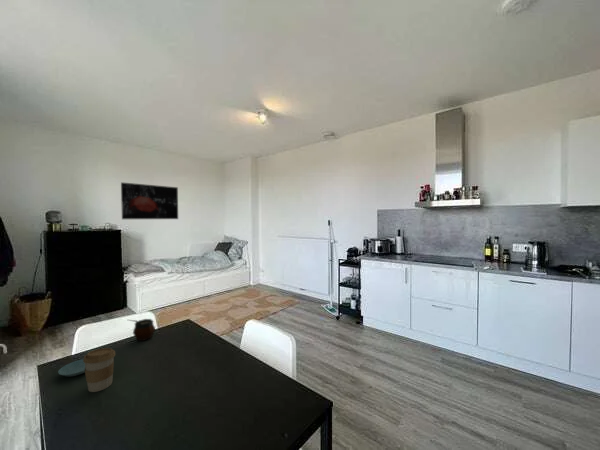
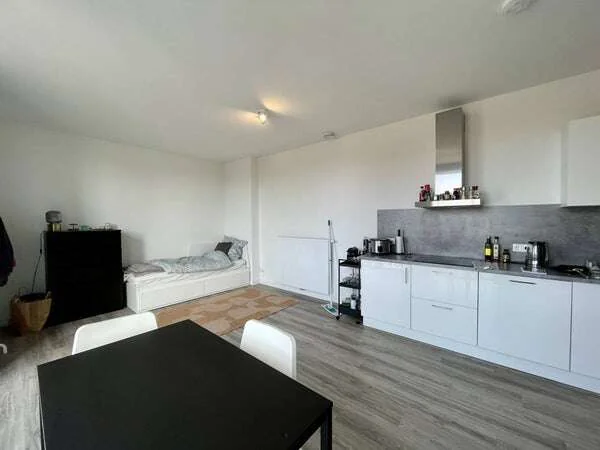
- coffee cup (100, 368)
- wall art (151, 202)
- saucer (78, 368)
- gourd (141, 327)
